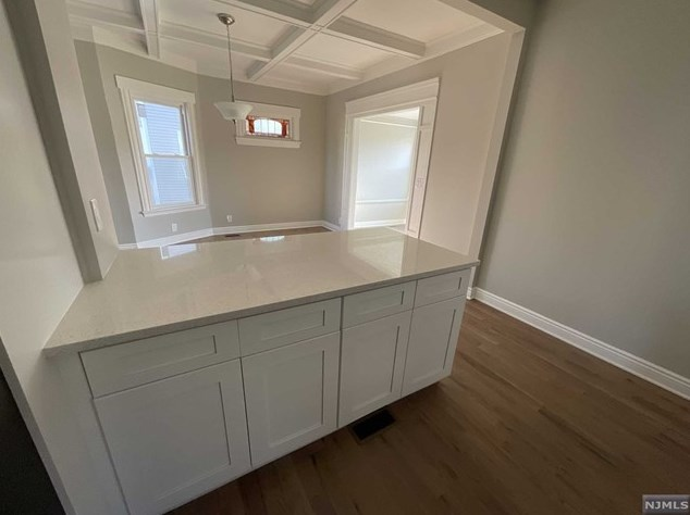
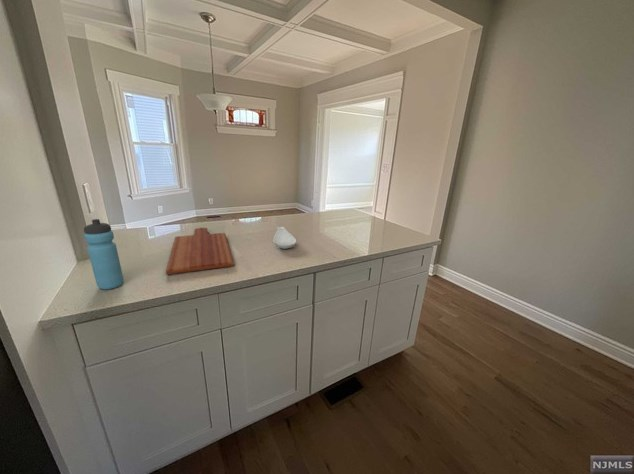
+ water bottle (103, 253)
+ cutting board (201, 248)
+ spoon rest (282, 236)
